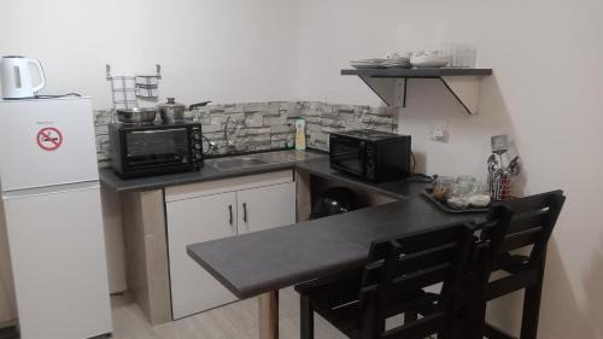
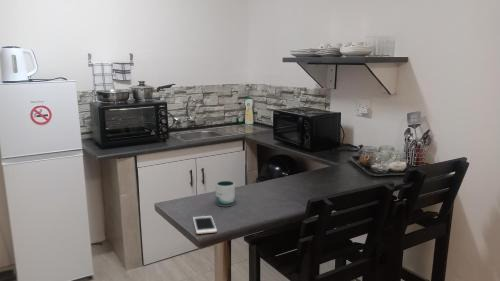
+ mug (223, 192)
+ cell phone (204, 224)
